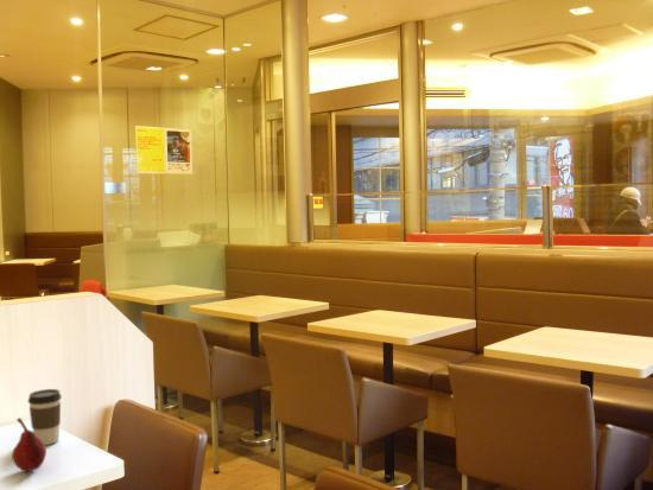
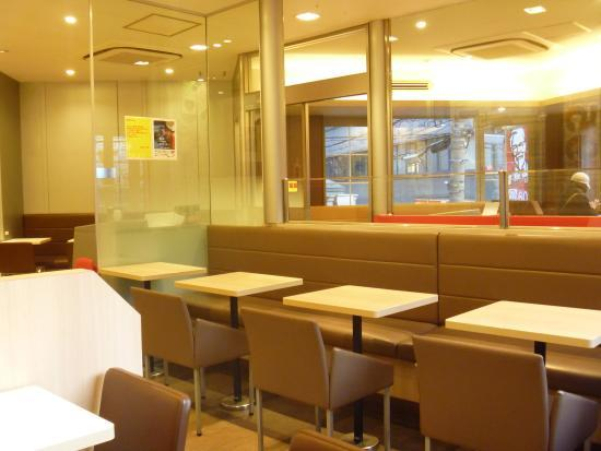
- fruit (28, 444)
- coffee cup (45, 416)
